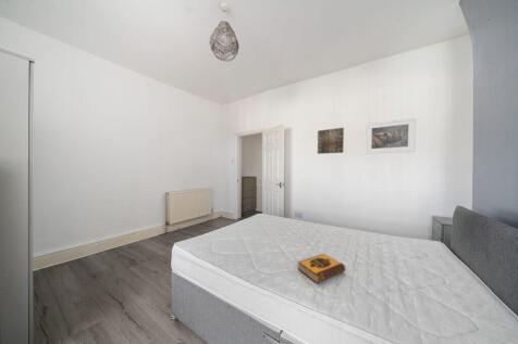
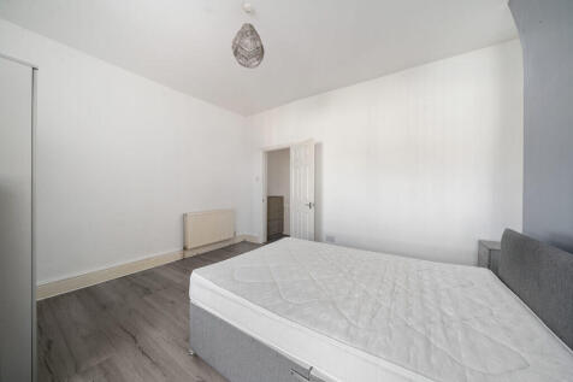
- wall art (330, 141)
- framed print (388, 137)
- hardback book (321, 267)
